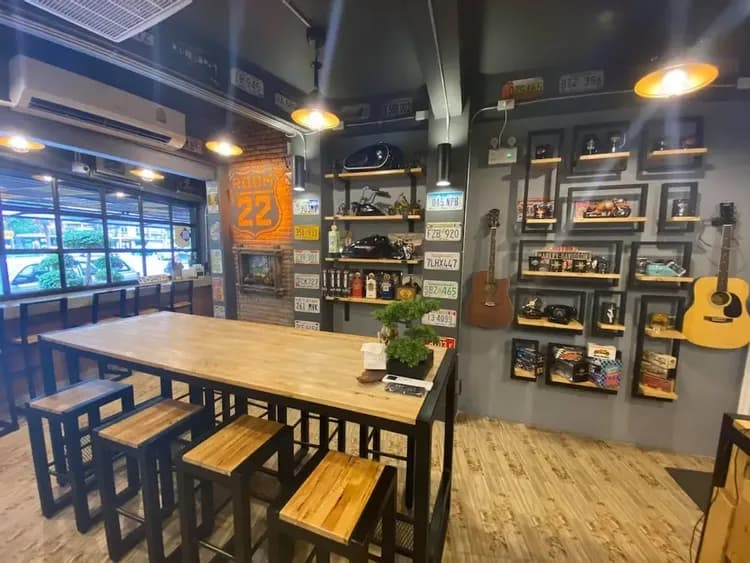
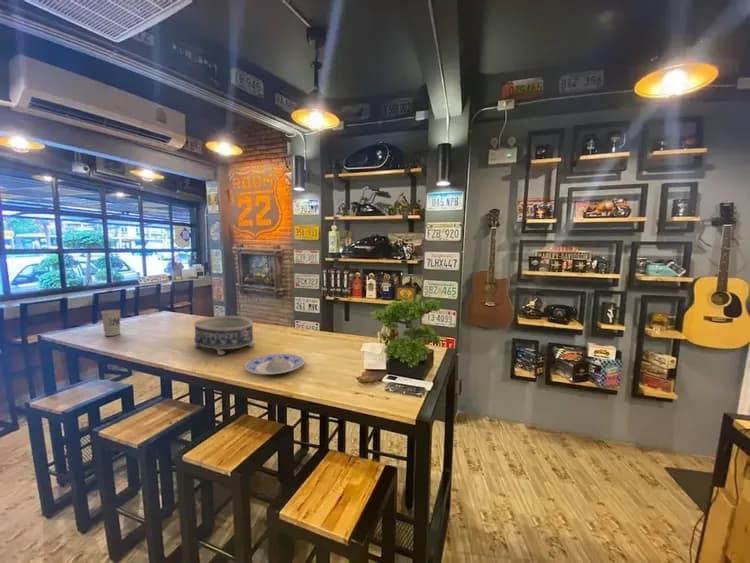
+ decorative bowl (224, 334)
+ plate (275, 362)
+ cup (111, 322)
